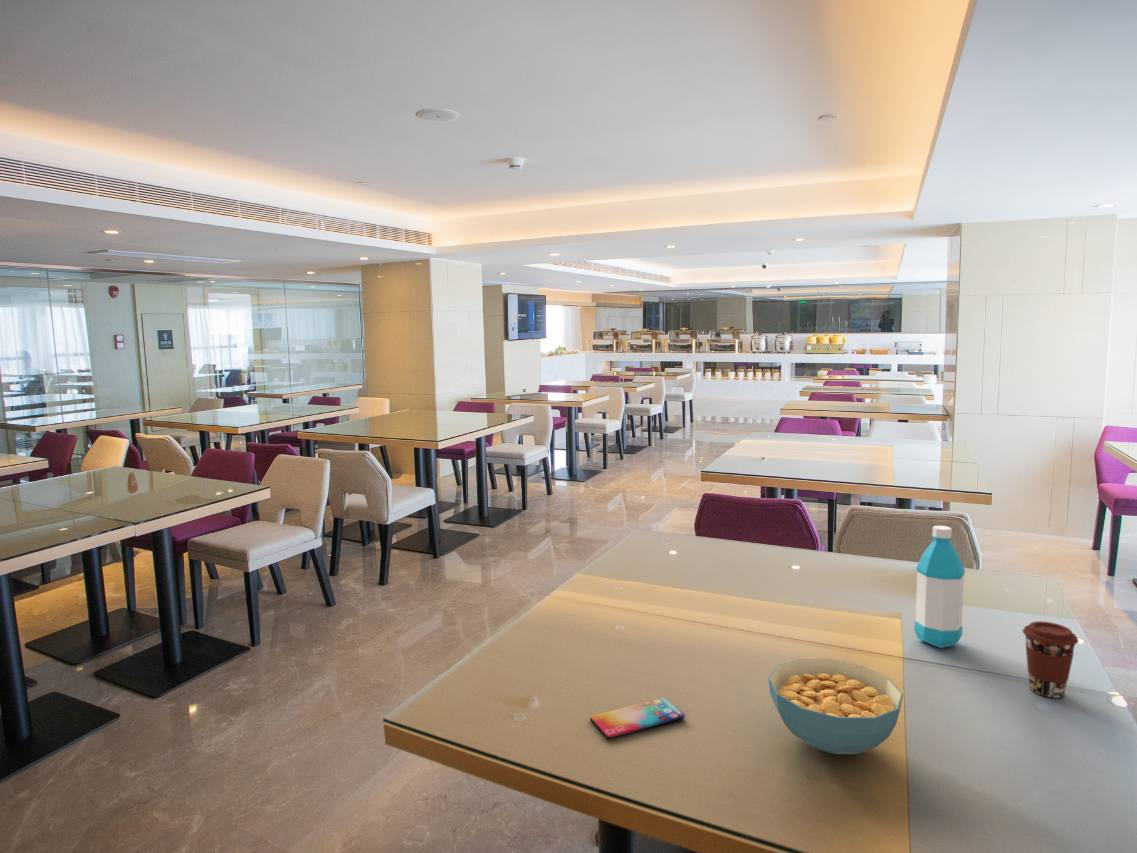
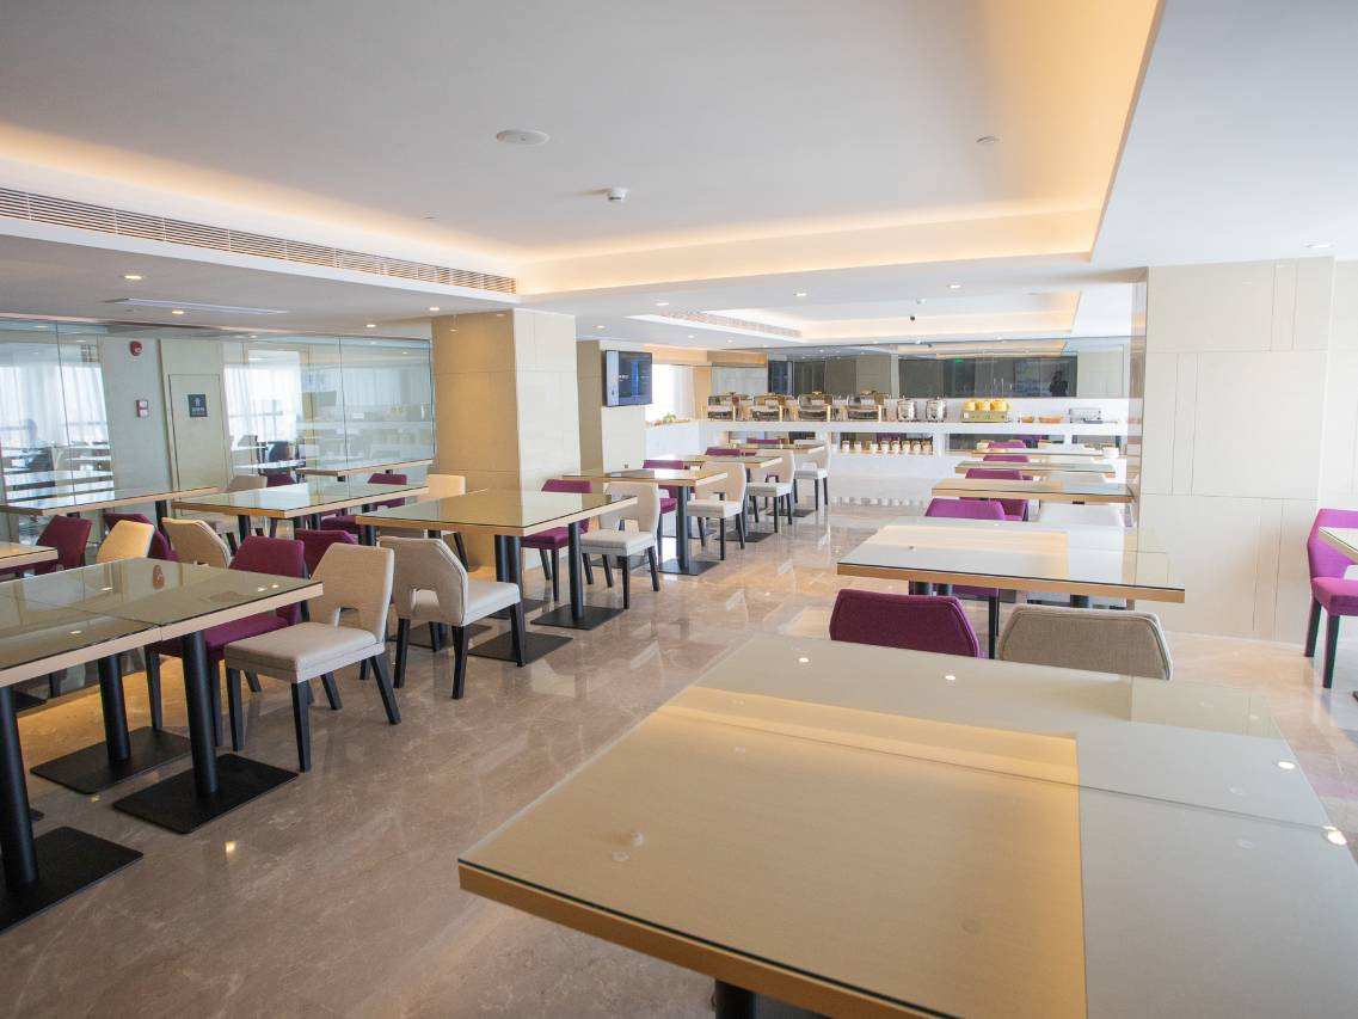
- coffee cup (1048, 659)
- water bottle (939, 585)
- cereal bowl (833, 714)
- smartphone (637, 717)
